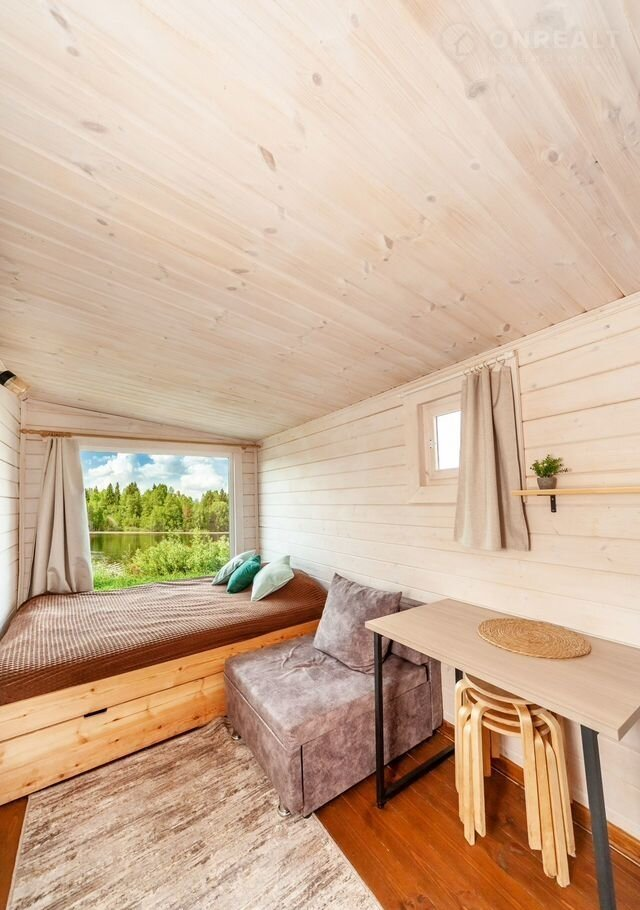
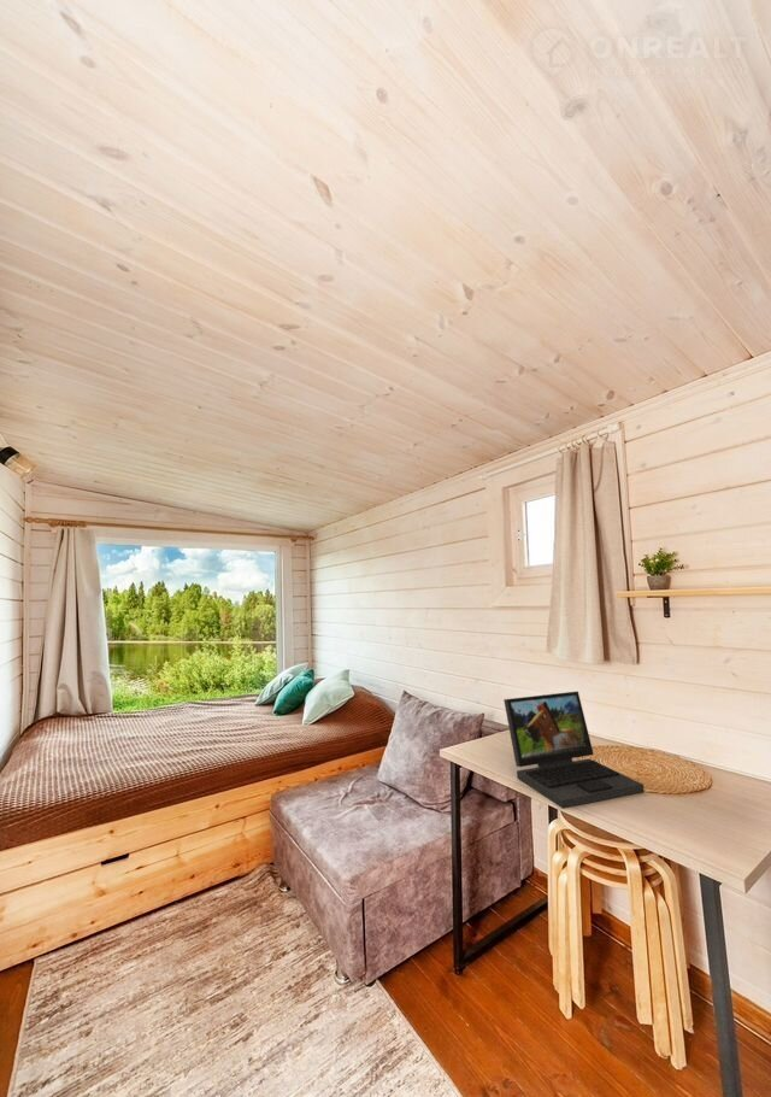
+ laptop (569, 740)
